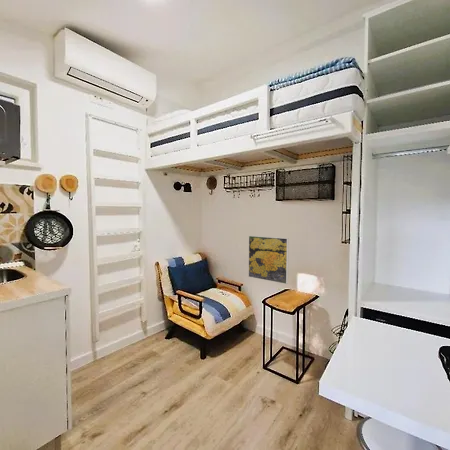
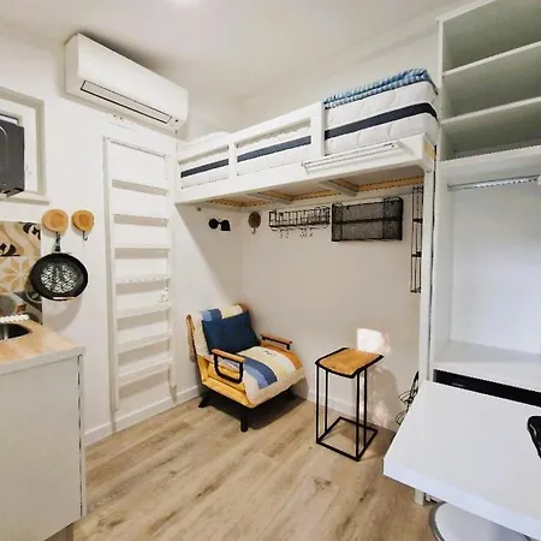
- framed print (267, 258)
